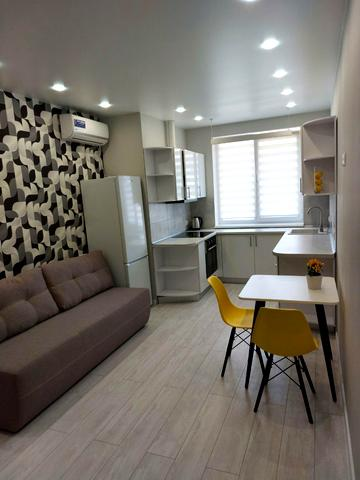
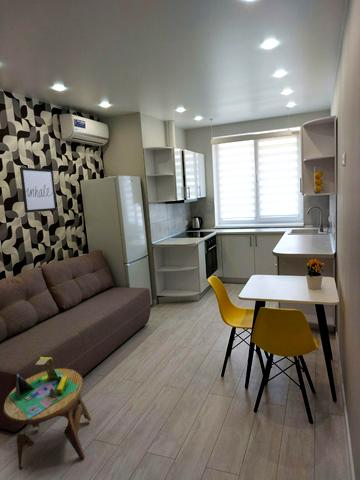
+ side table (51, 402)
+ wall art (39, 190)
